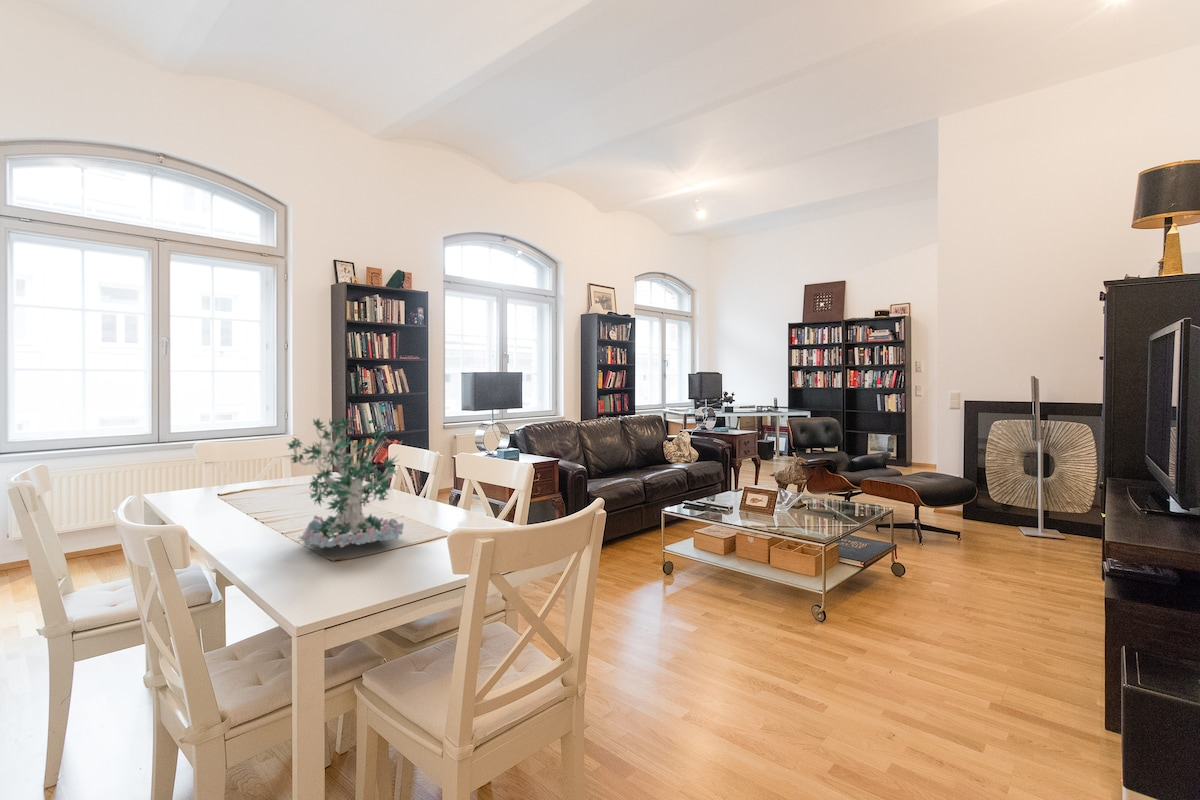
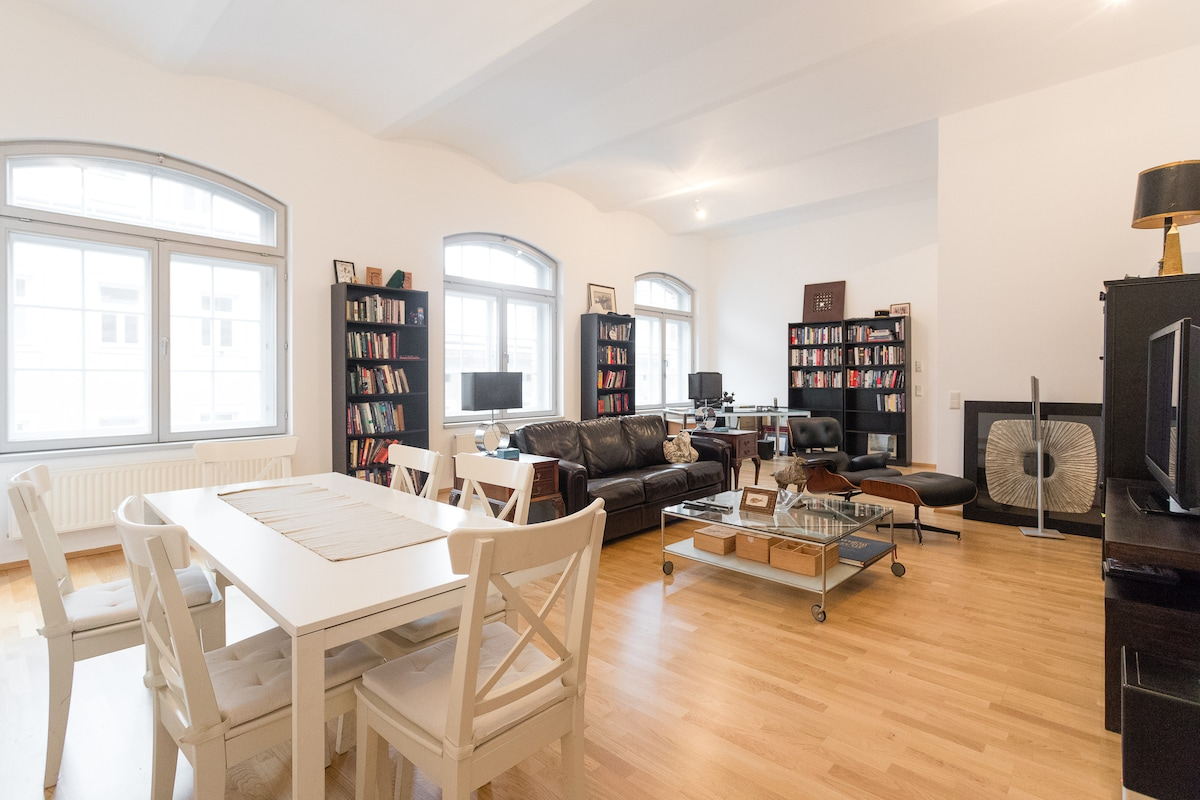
- plant (354, 480)
